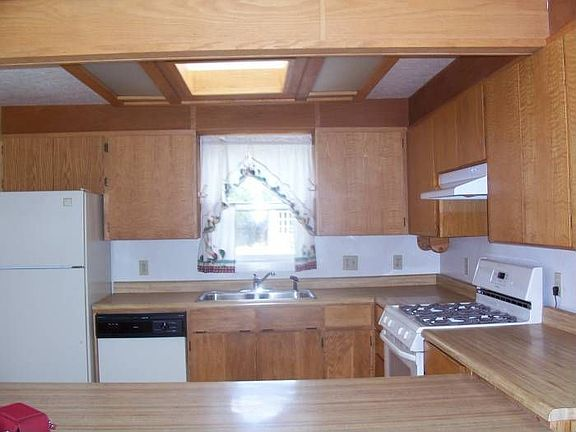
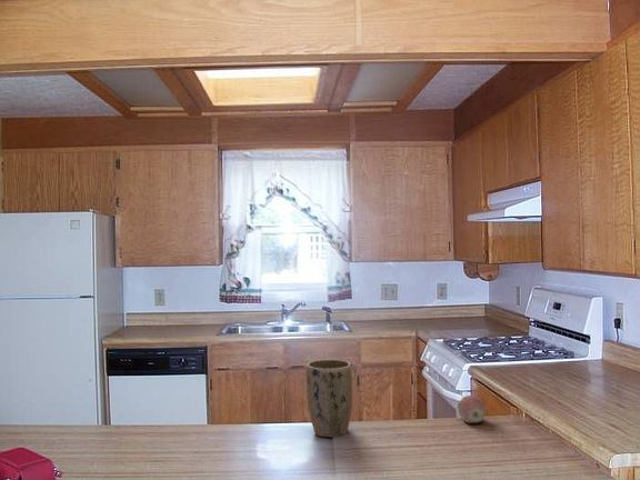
+ plant pot (329, 398)
+ fruit (472, 409)
